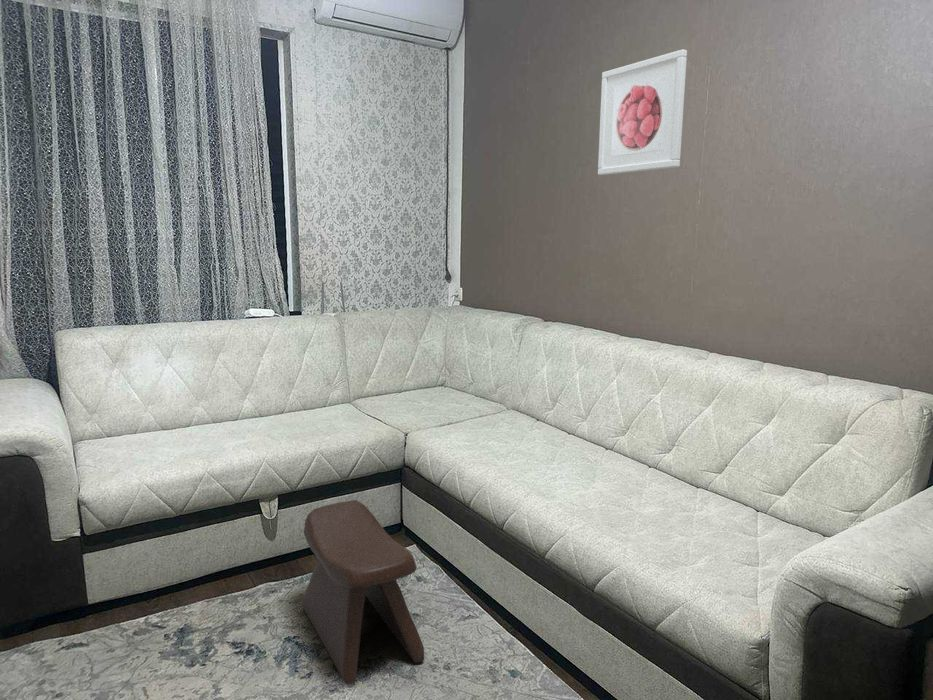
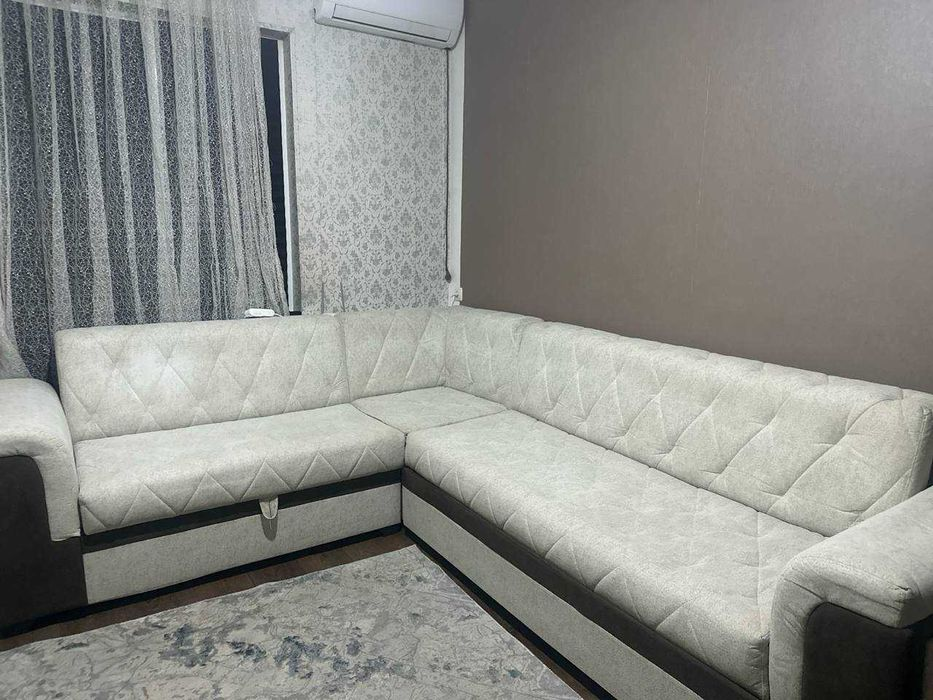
- stool (358, 582)
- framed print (638, 117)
